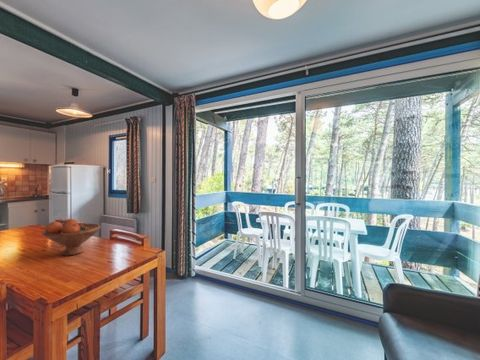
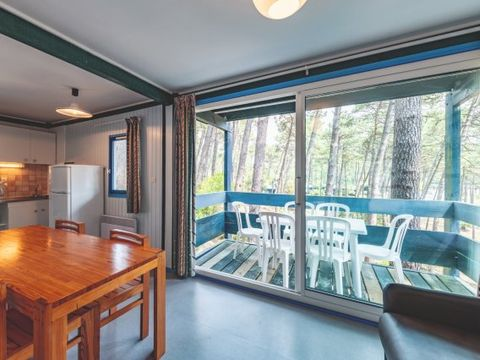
- fruit bowl (73, 236)
